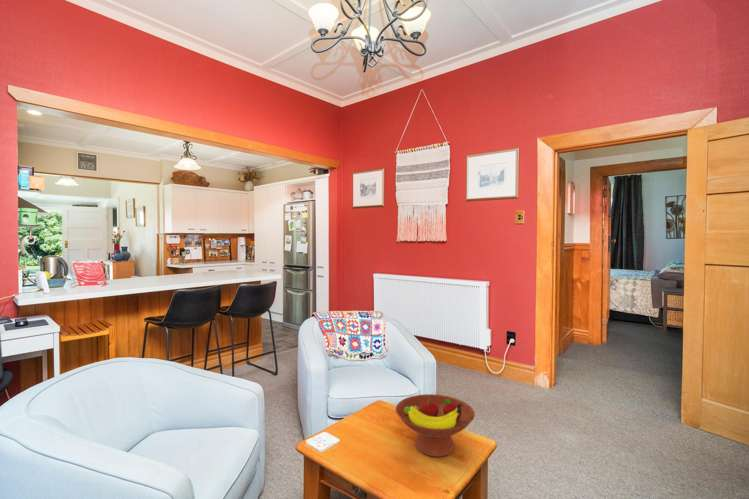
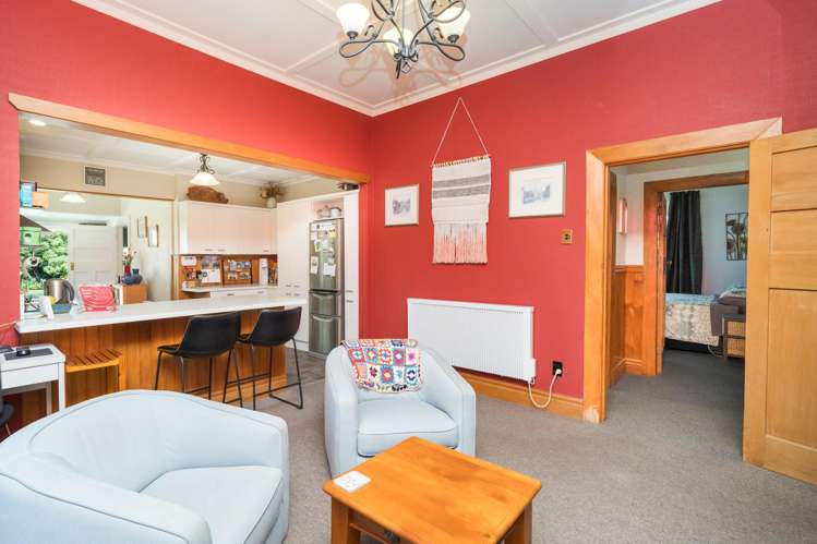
- fruit bowl (434, 421)
